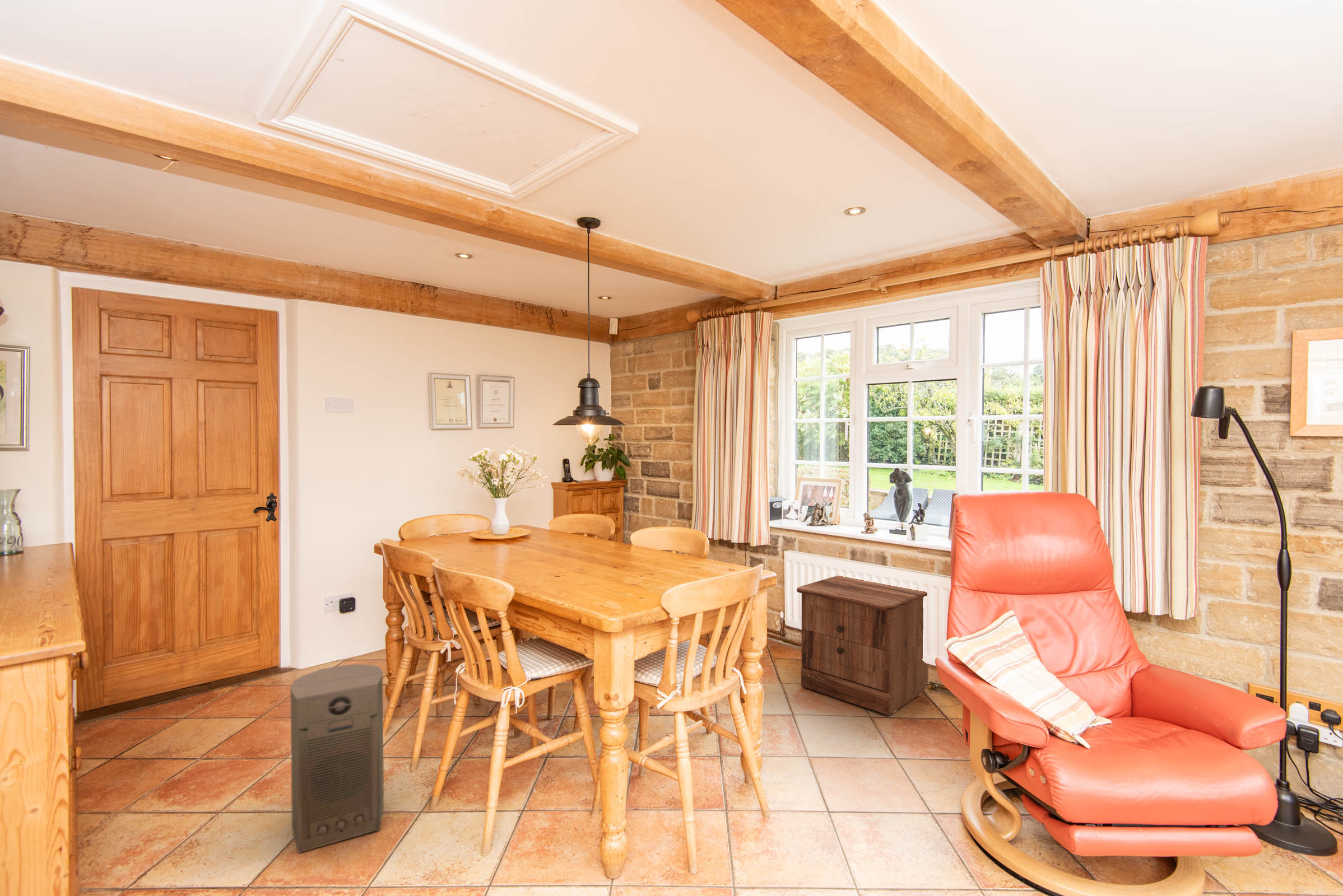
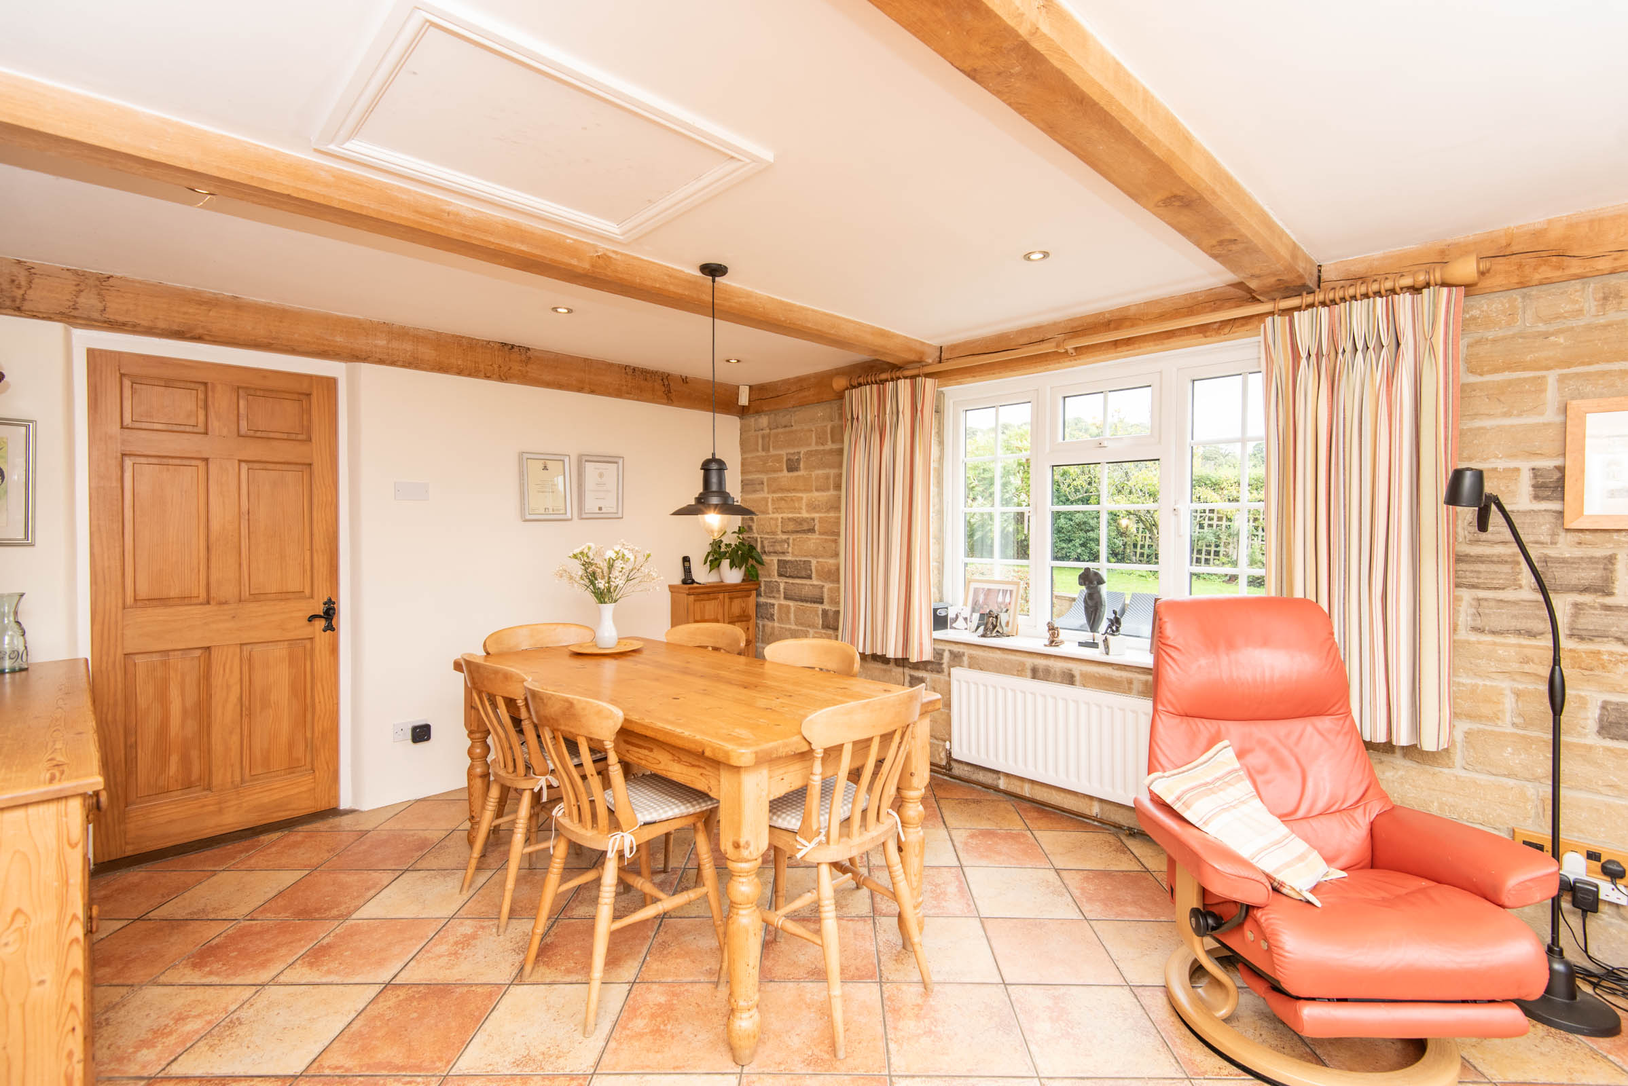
- nightstand (862, 639)
- fan (338, 746)
